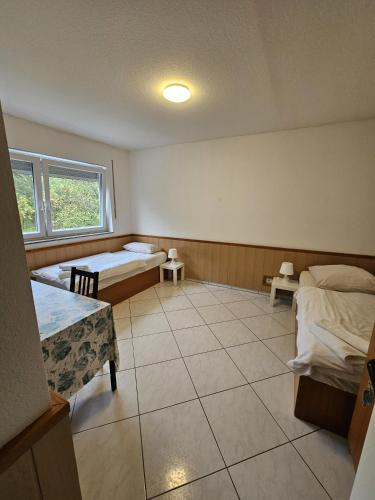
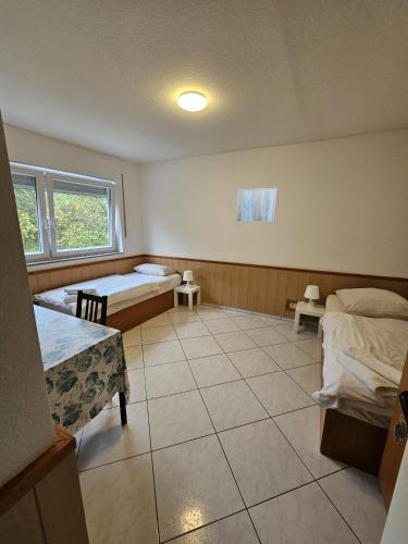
+ wall art (256, 206)
